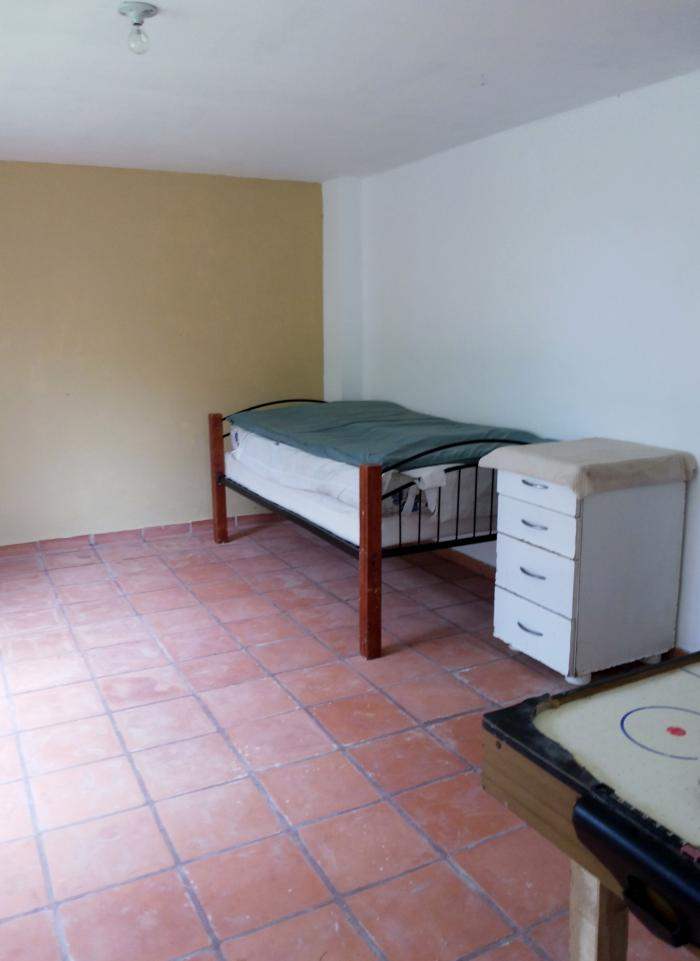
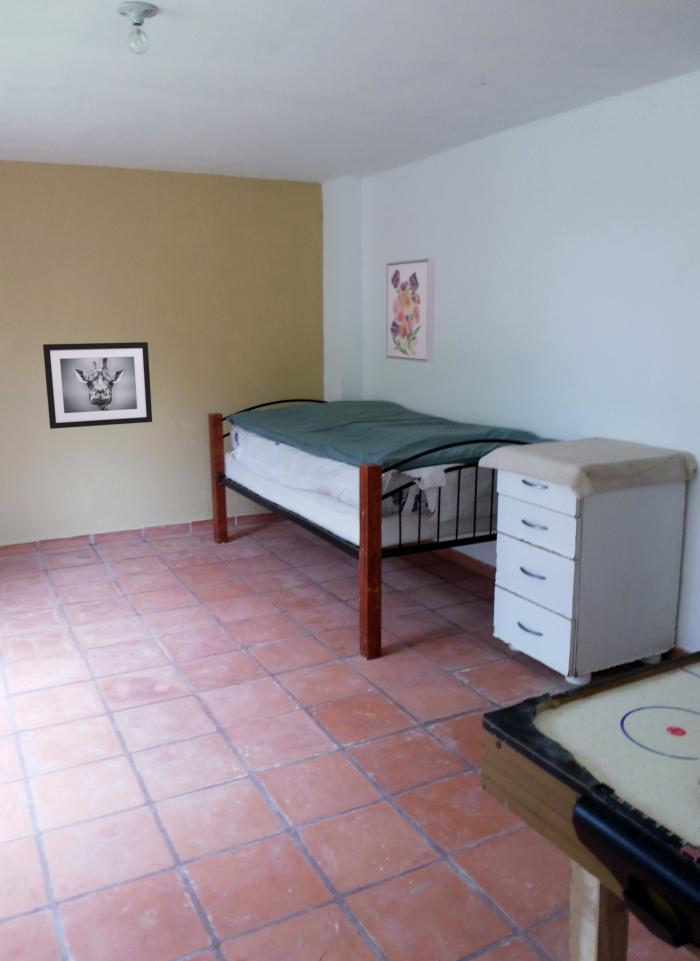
+ wall art (409, 311)
+ wall art (99, 384)
